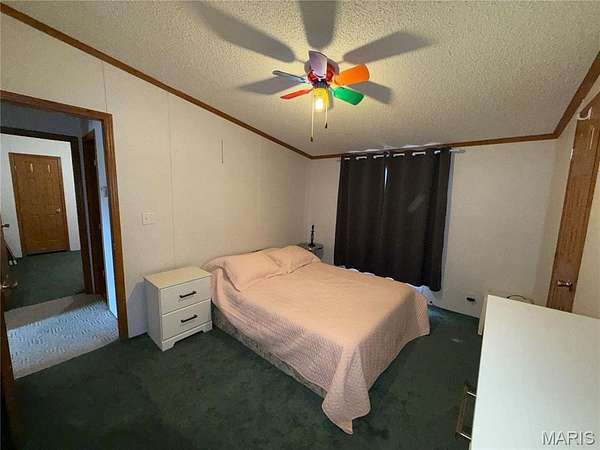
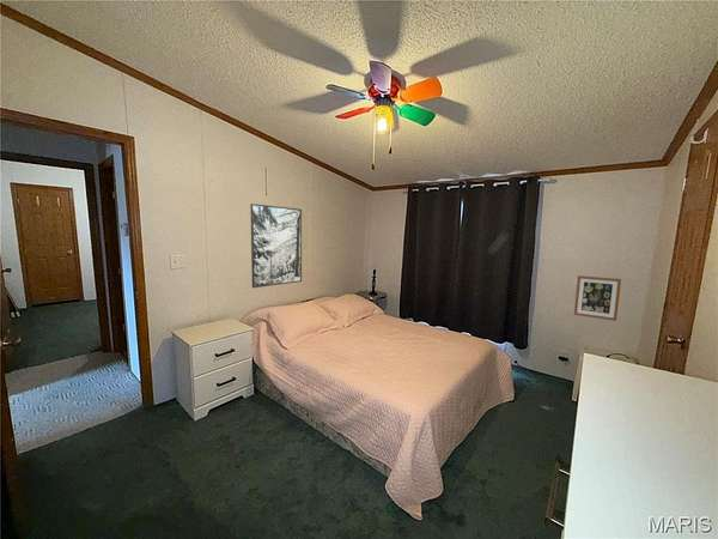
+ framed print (278, 246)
+ wall art (596, 297)
